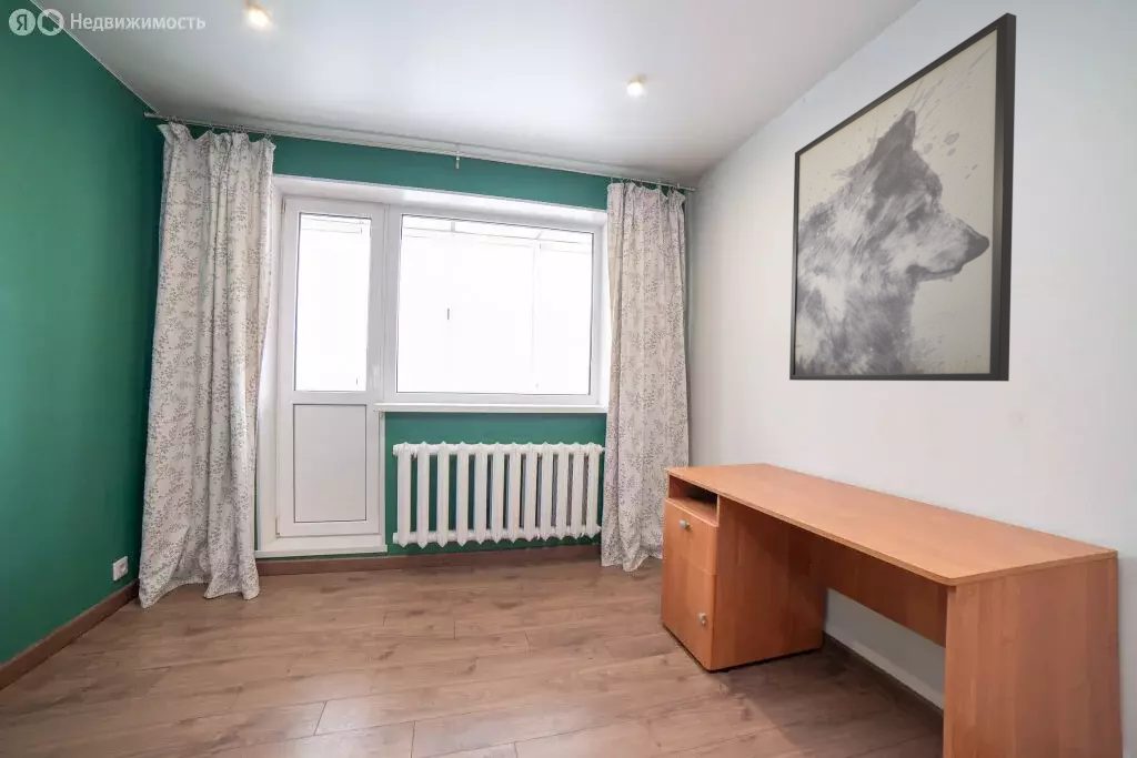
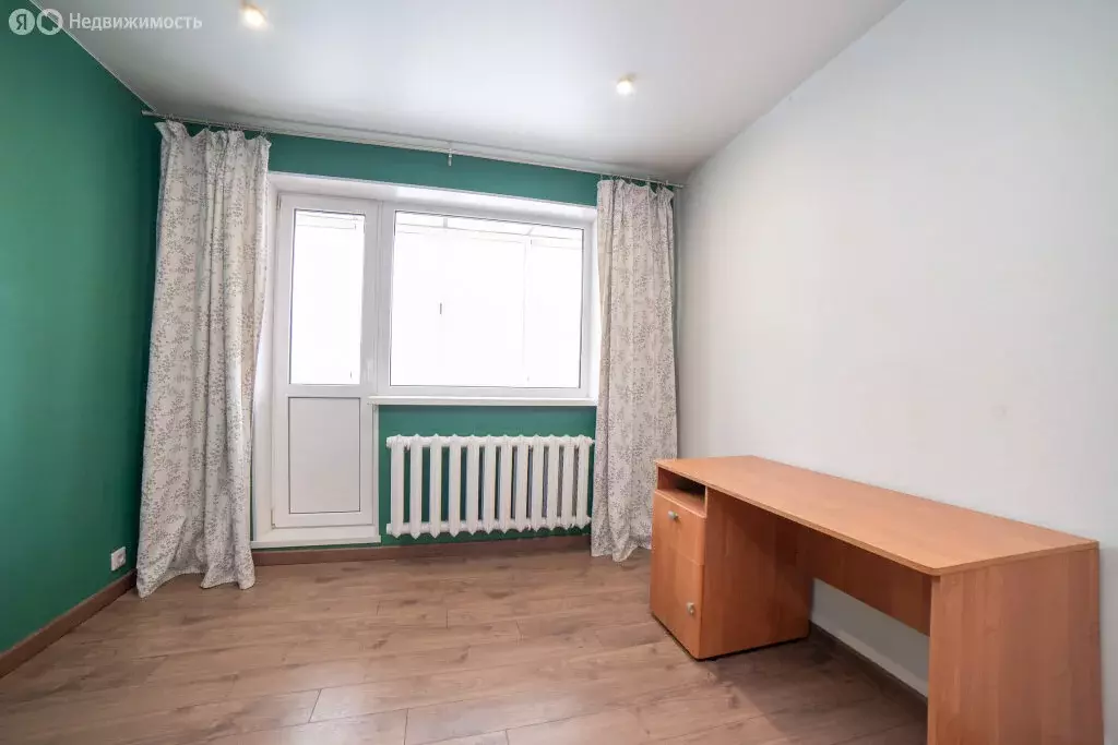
- wall art (876, 240)
